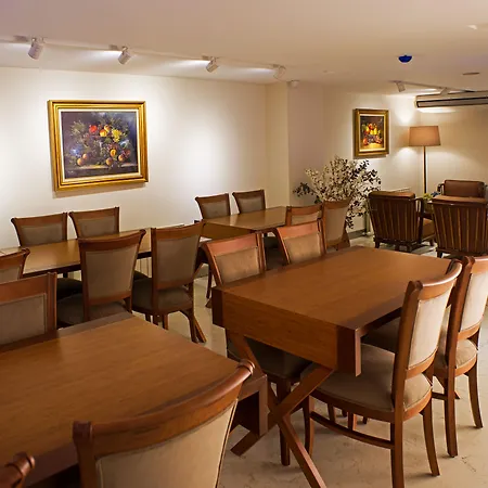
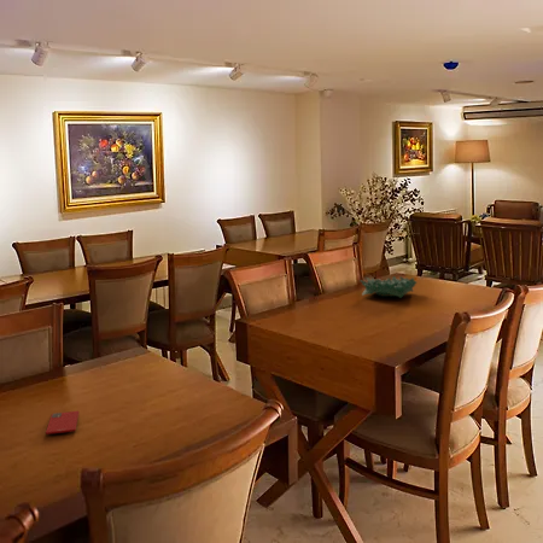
+ decorative bowl (387, 286)
+ smartphone (63, 421)
